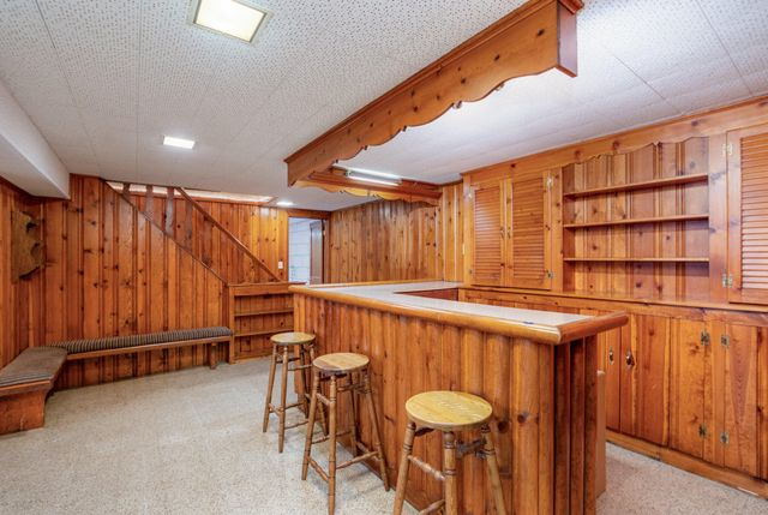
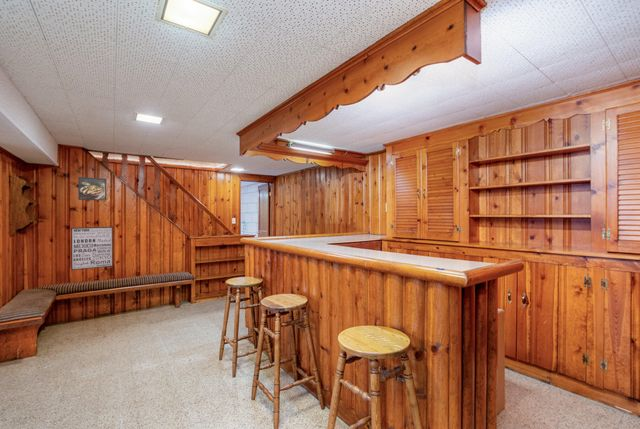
+ wall art (92, 247)
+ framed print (92, 189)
